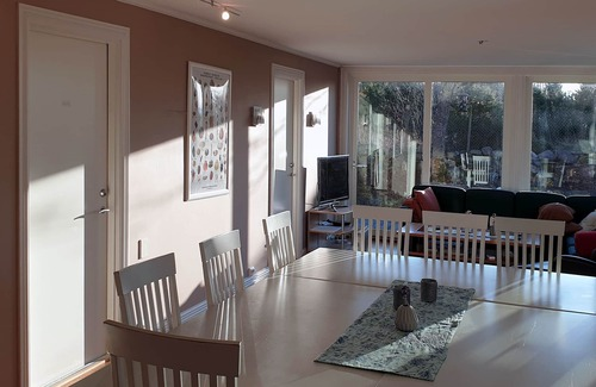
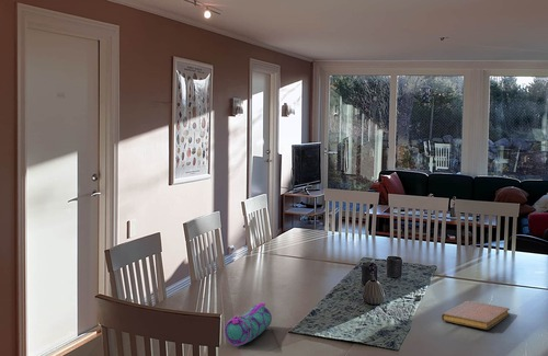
+ notebook (476, 313)
+ pencil case (249, 323)
